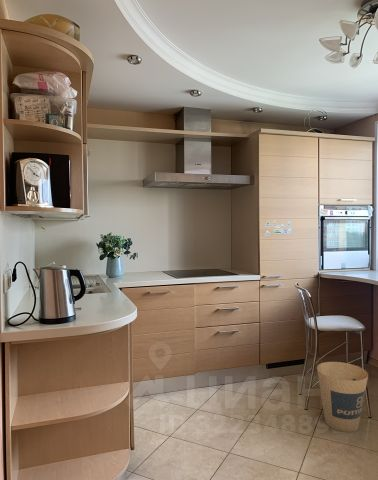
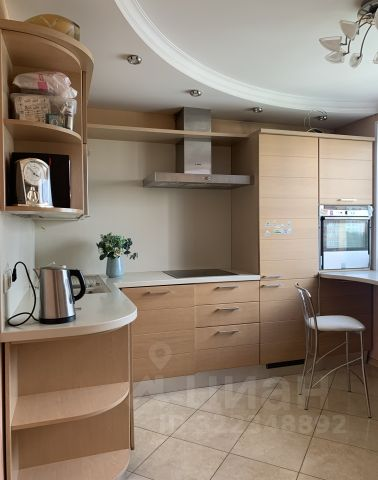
- trash can (341, 396)
